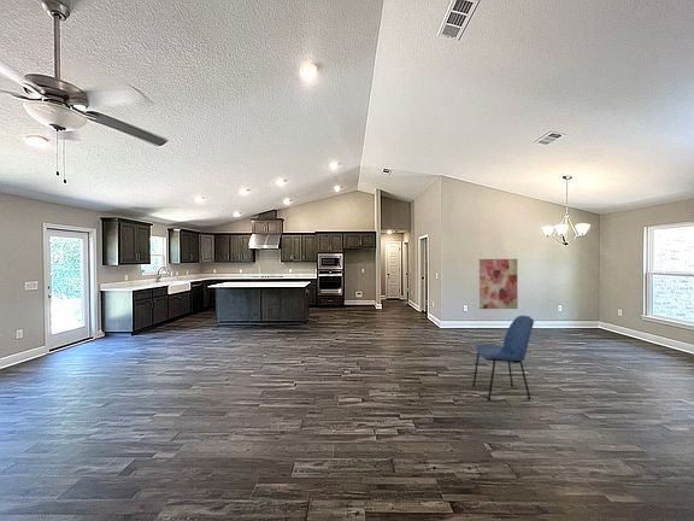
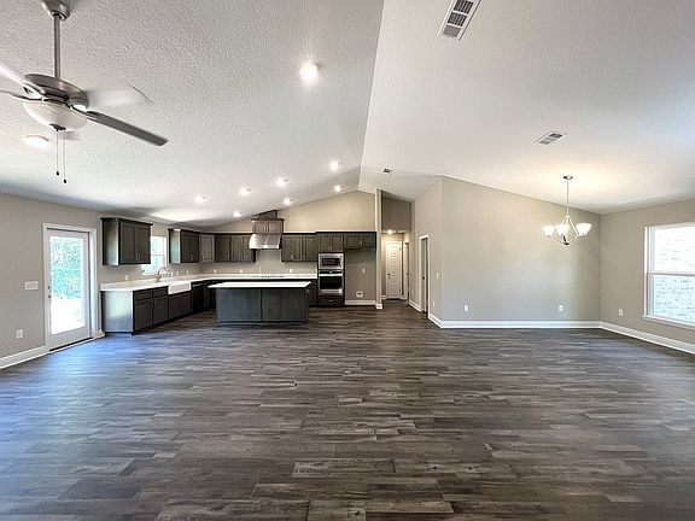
- wall art (498, 283)
- chair (505, 353)
